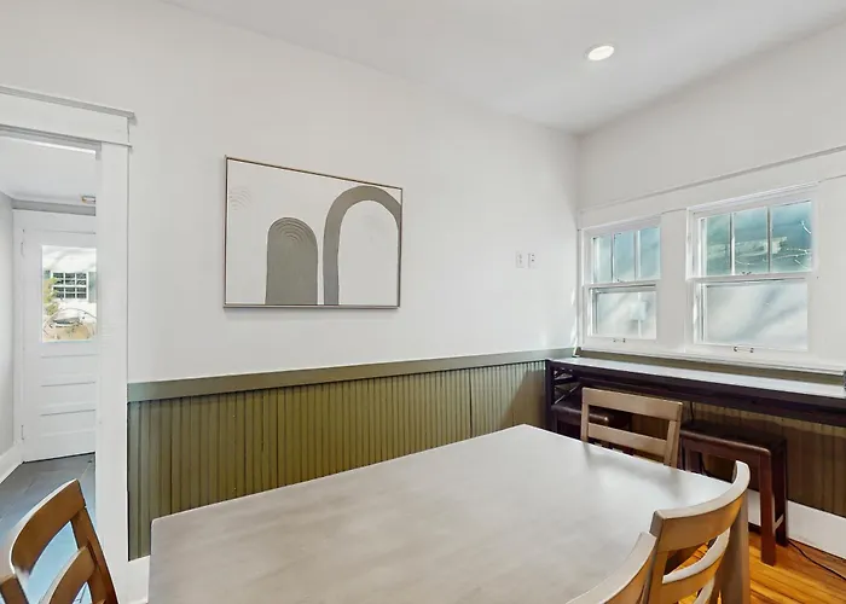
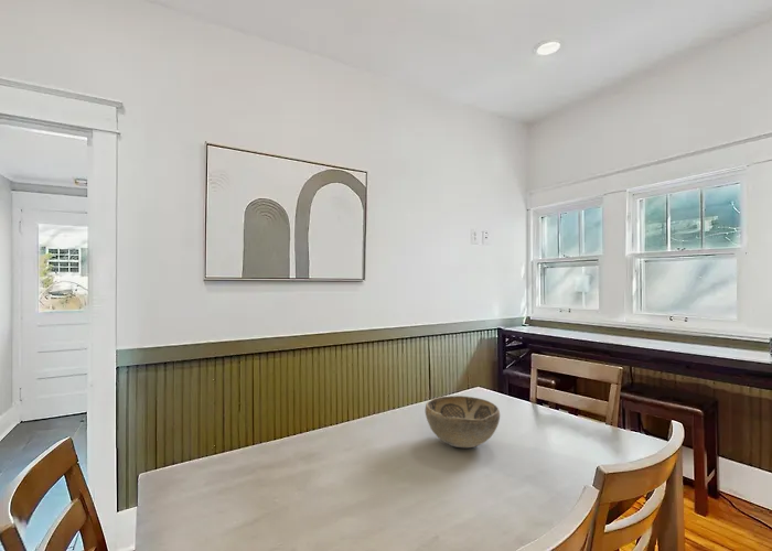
+ decorative bowl (461, 423)
